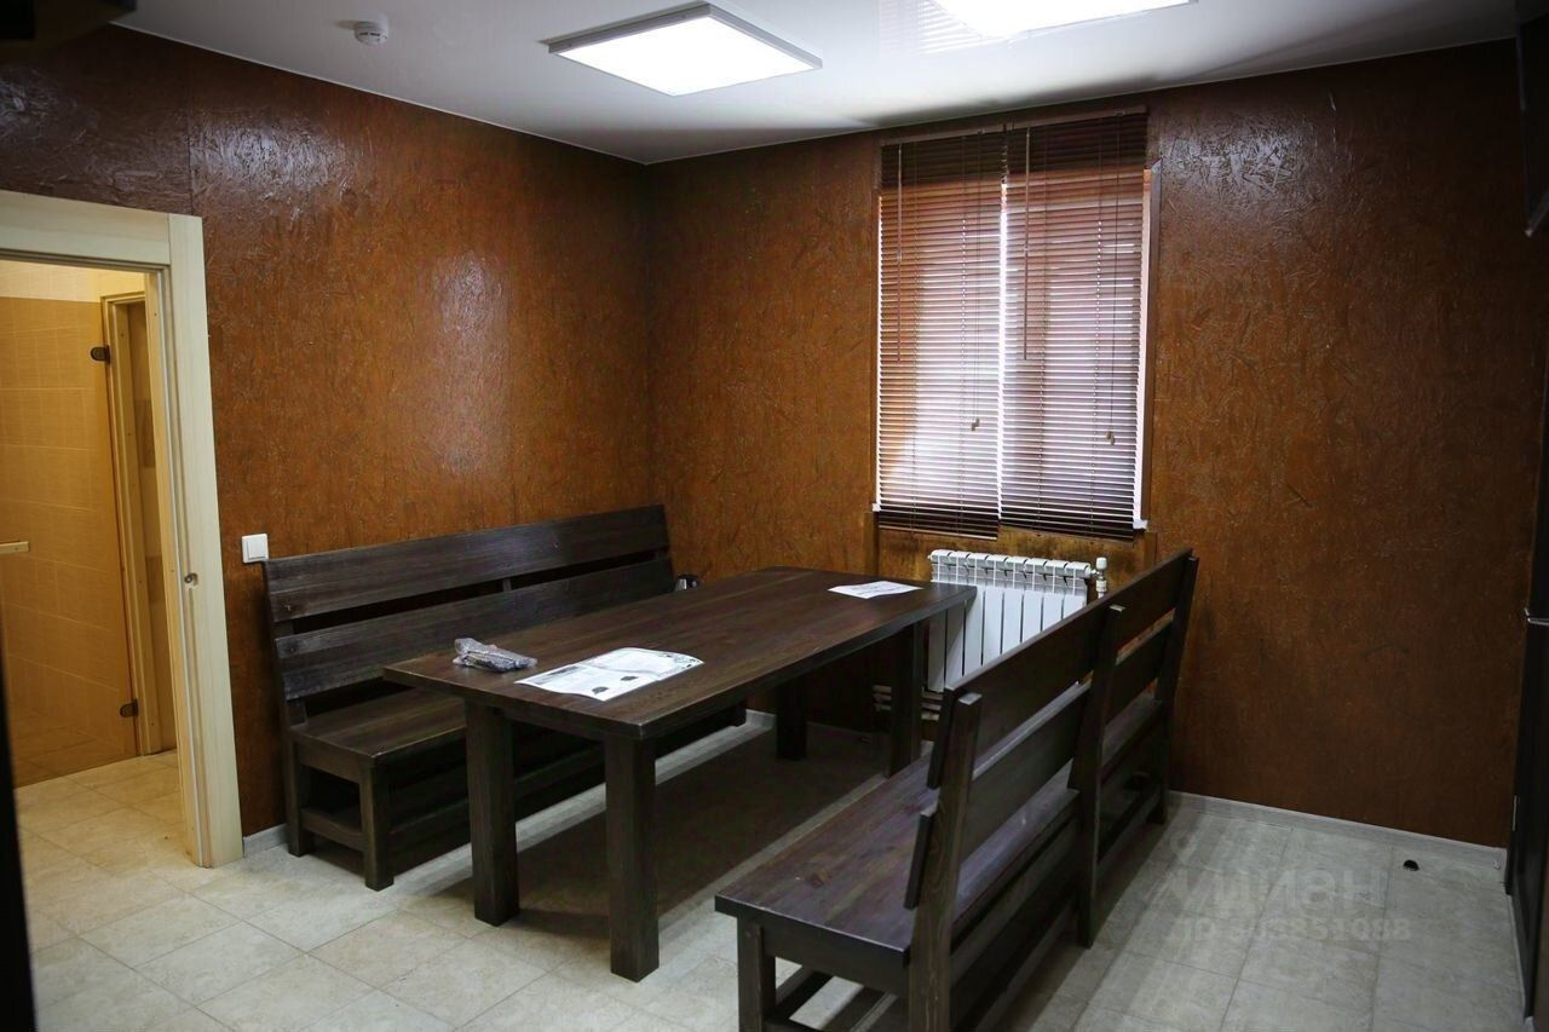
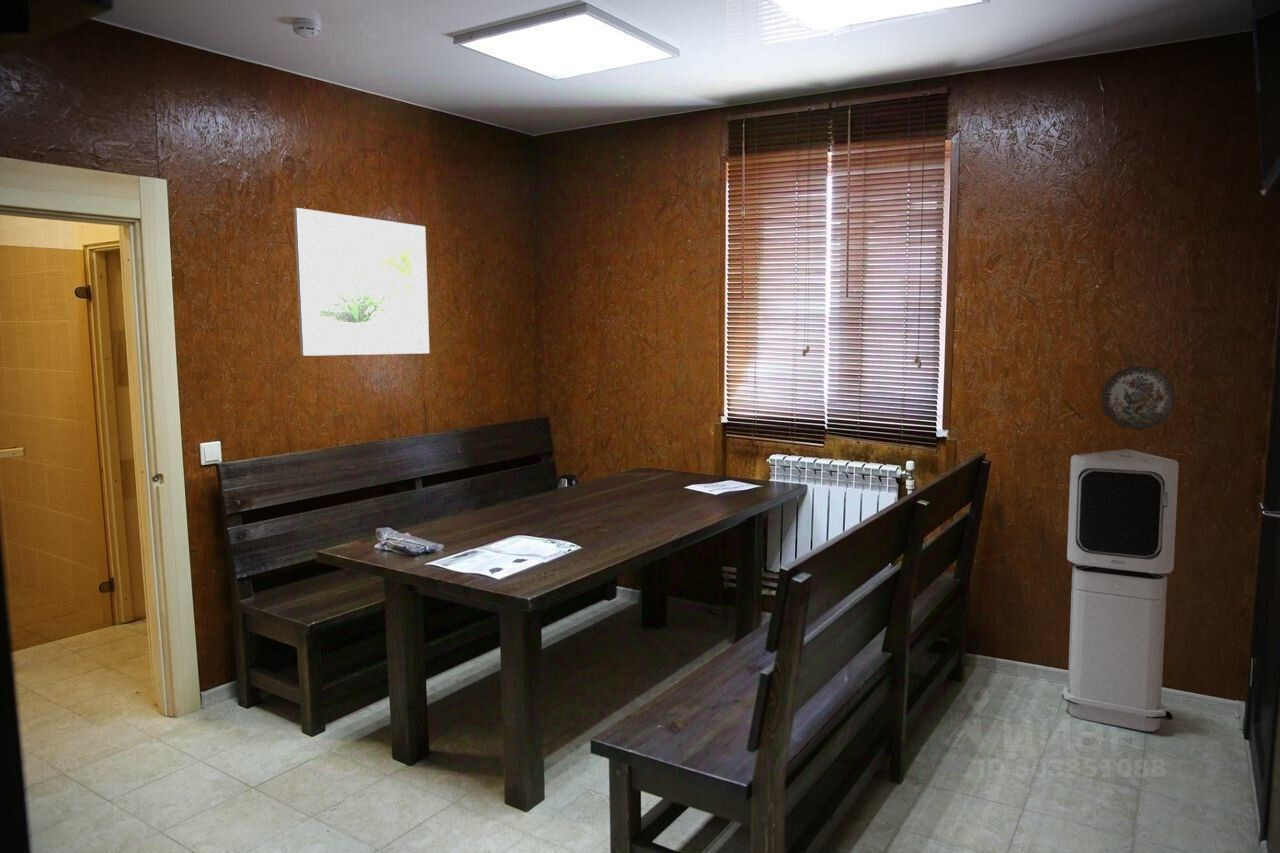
+ air purifier (1119, 583)
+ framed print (367, 286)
+ decorative plate (1137, 397)
